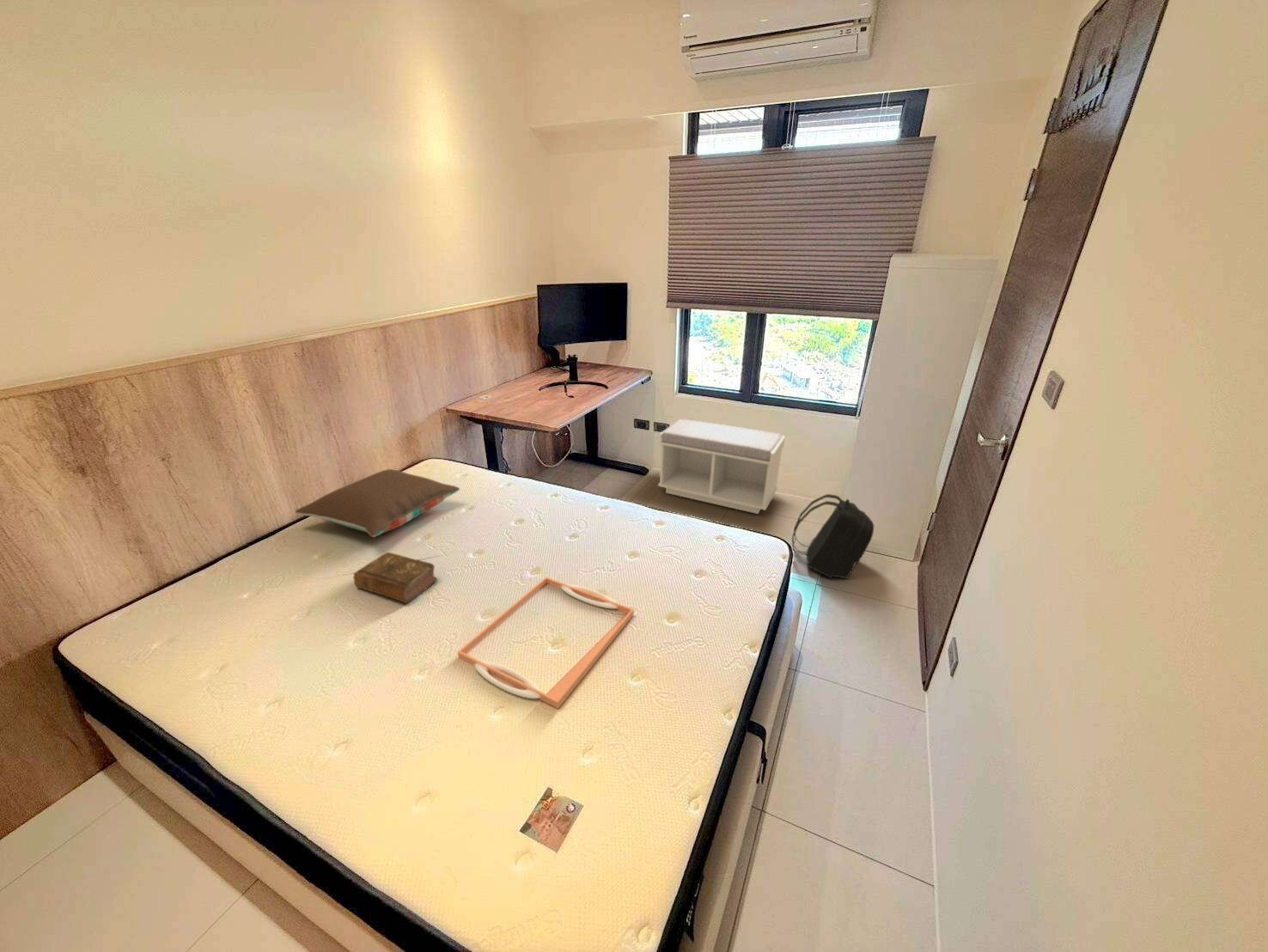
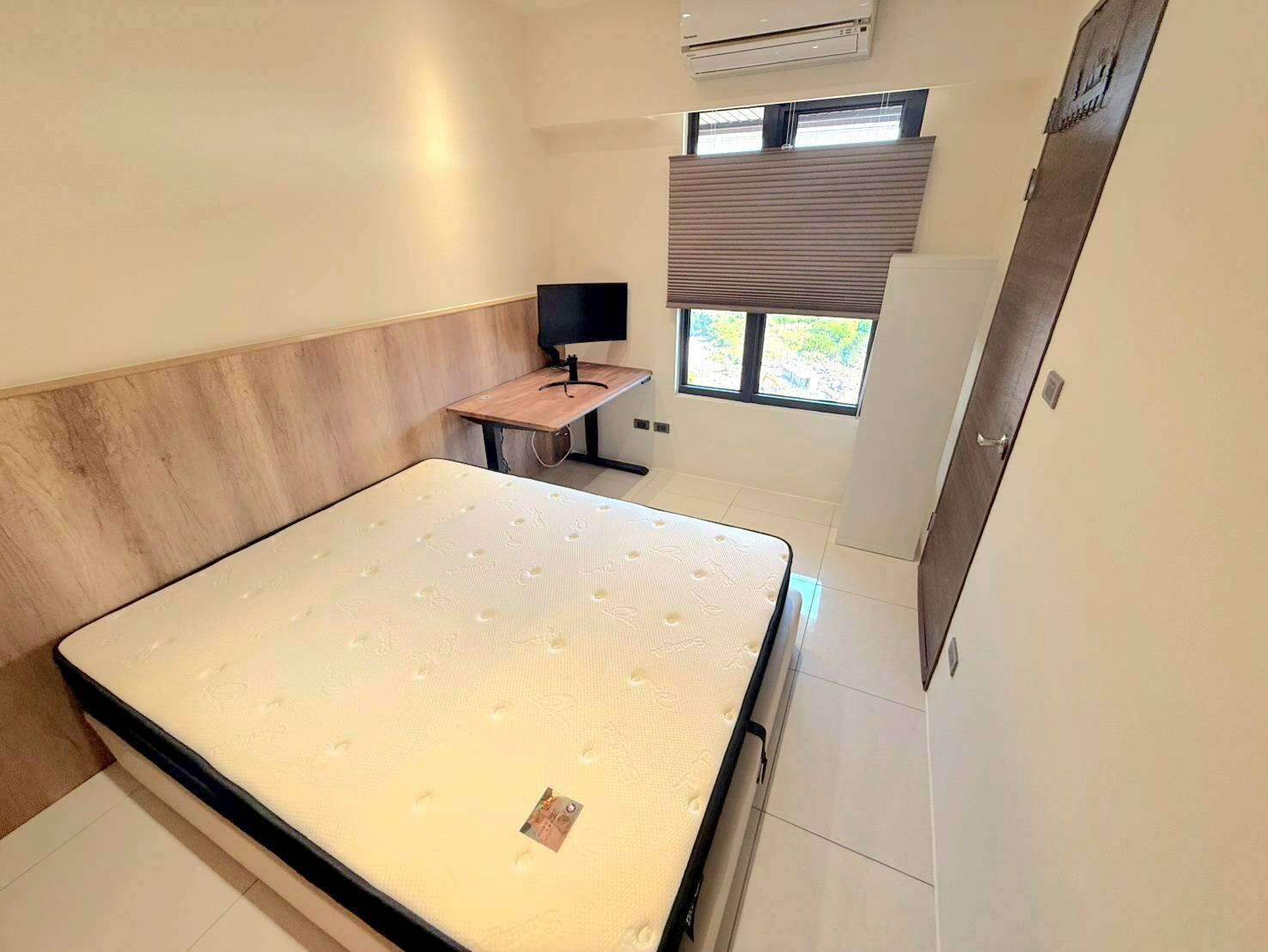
- book (395, 577)
- serving tray (522, 603)
- pillow (382, 499)
- bench (719, 463)
- backpack (830, 530)
